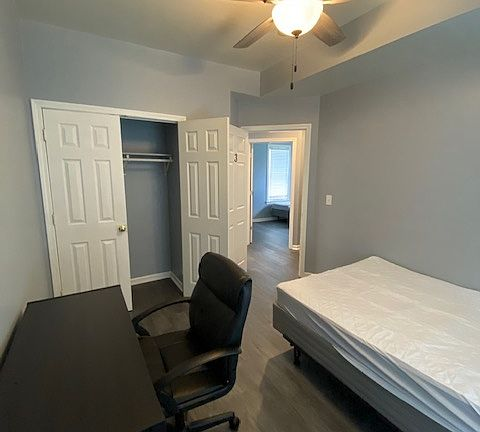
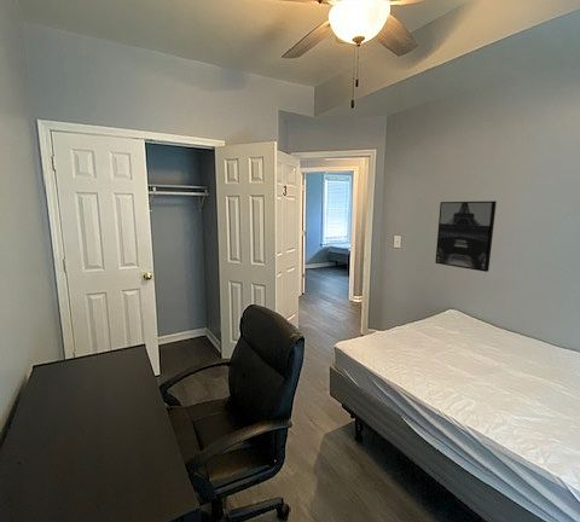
+ wall art (463, 234)
